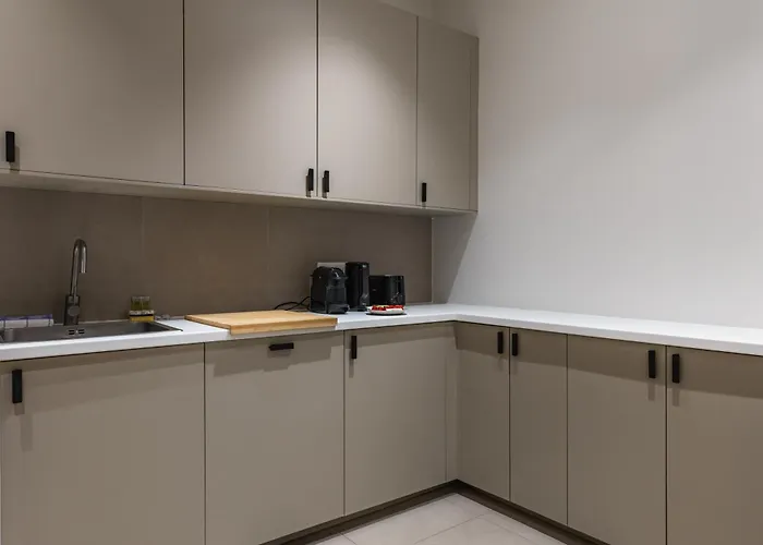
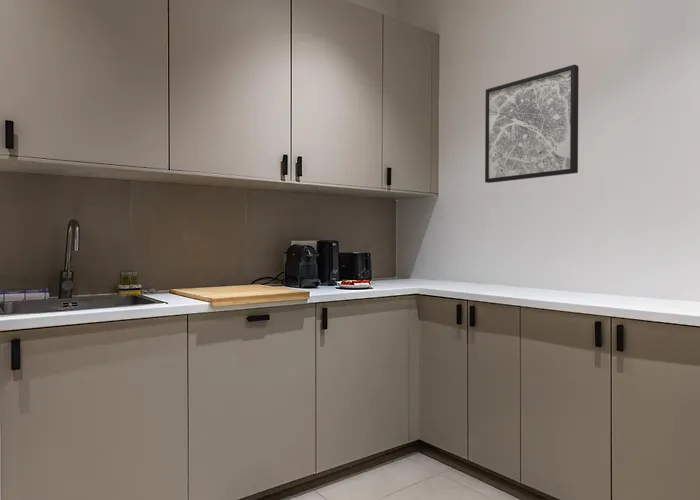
+ wall art (528, 128)
